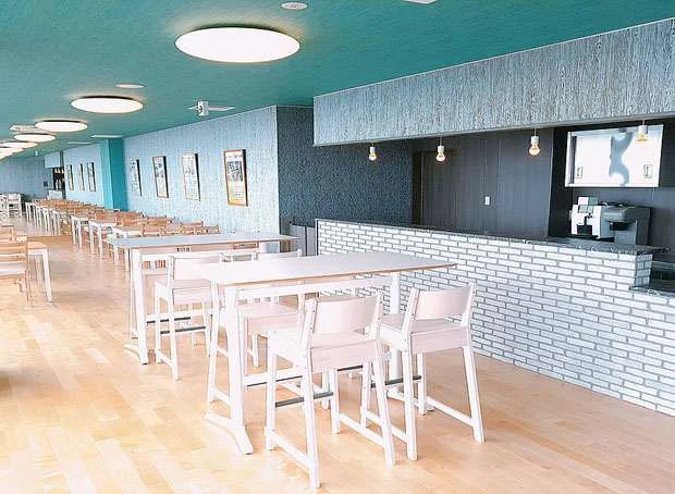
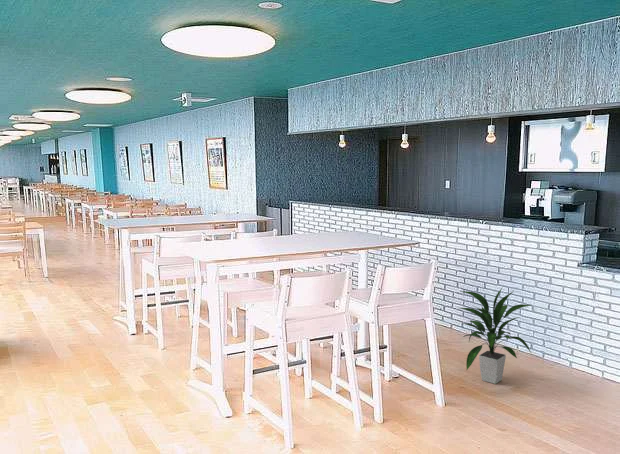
+ indoor plant (489, 333)
